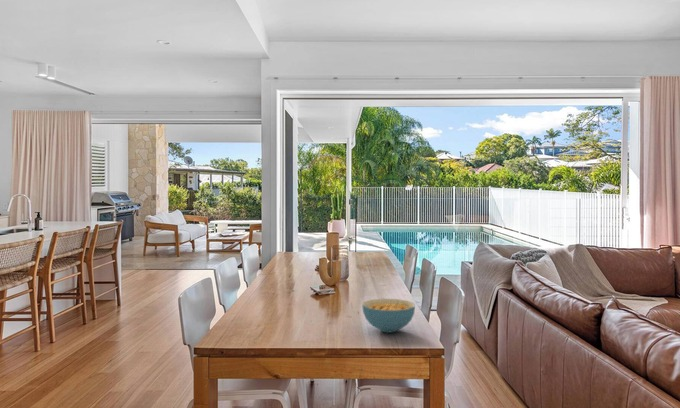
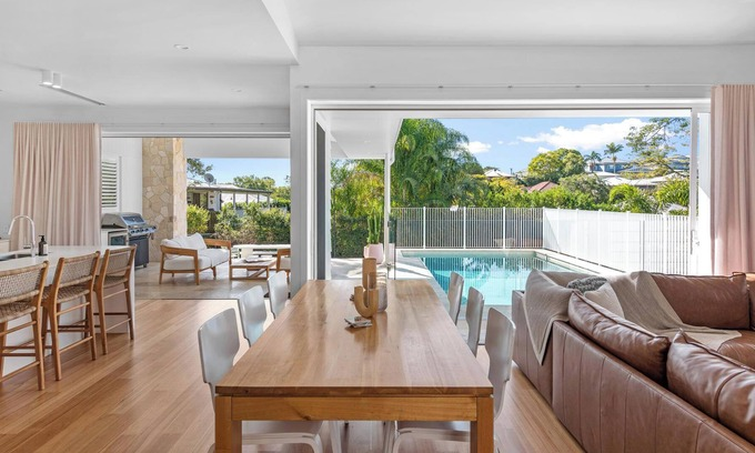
- cereal bowl (388, 317)
